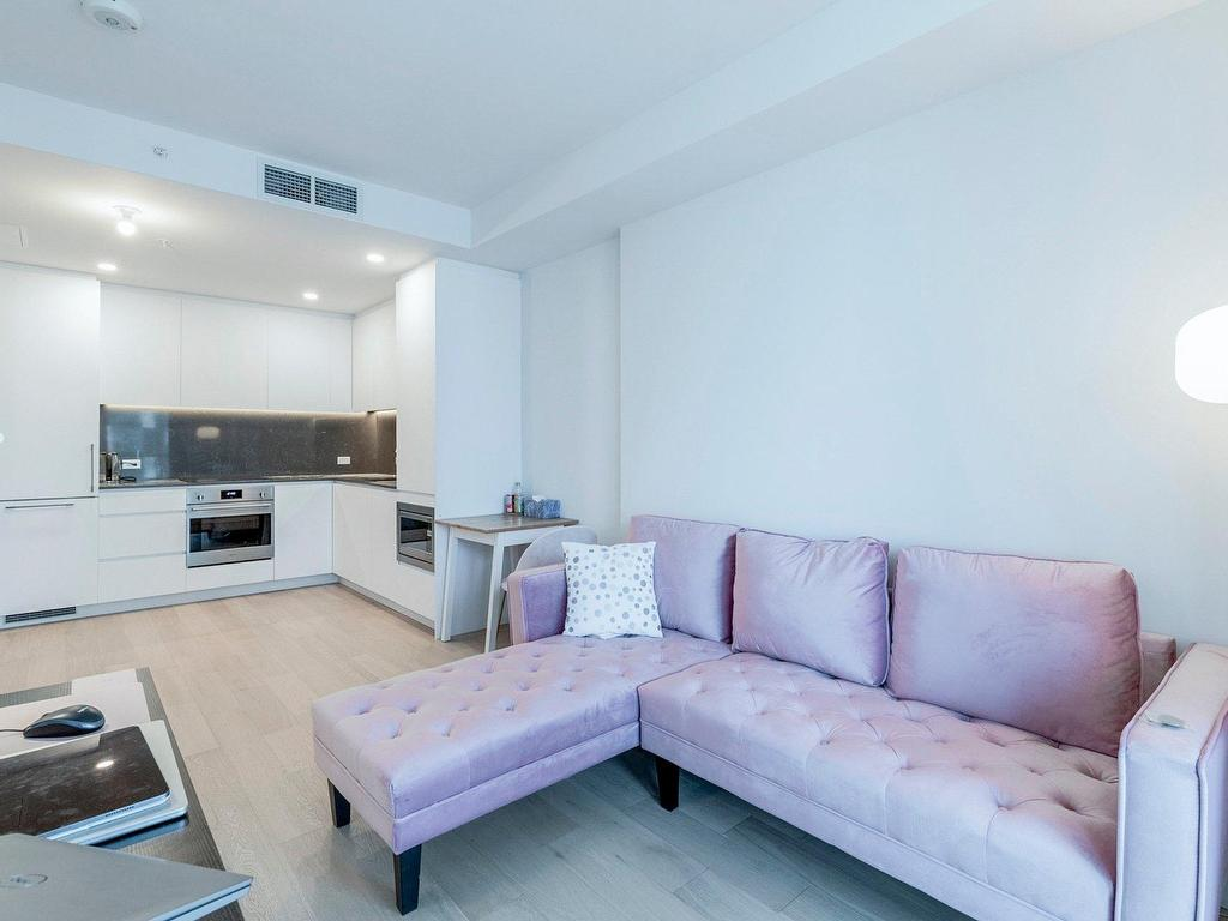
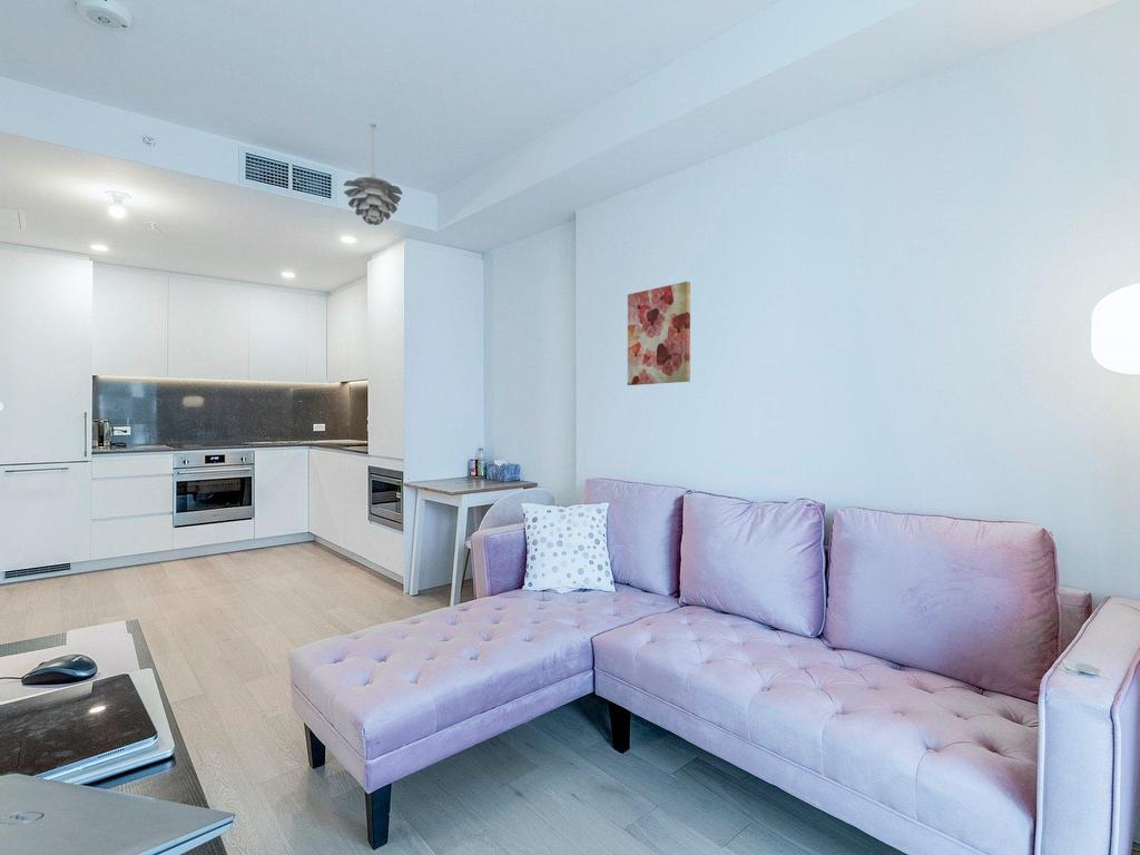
+ pendant light (373, 174)
+ wall art (657, 335)
